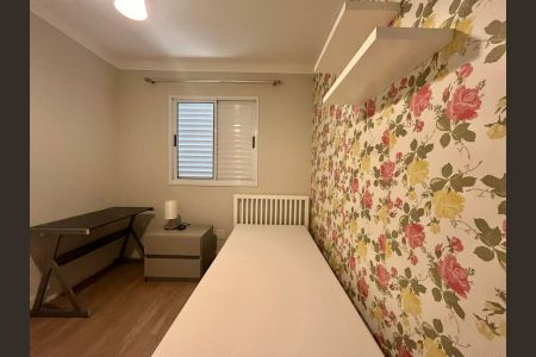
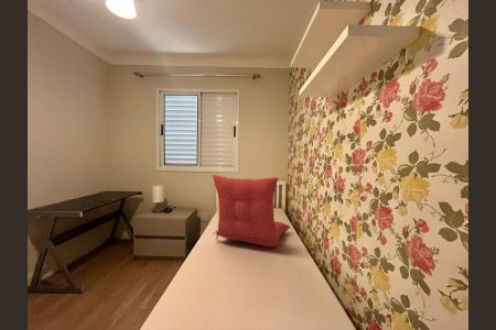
+ seat cushion (254, 207)
